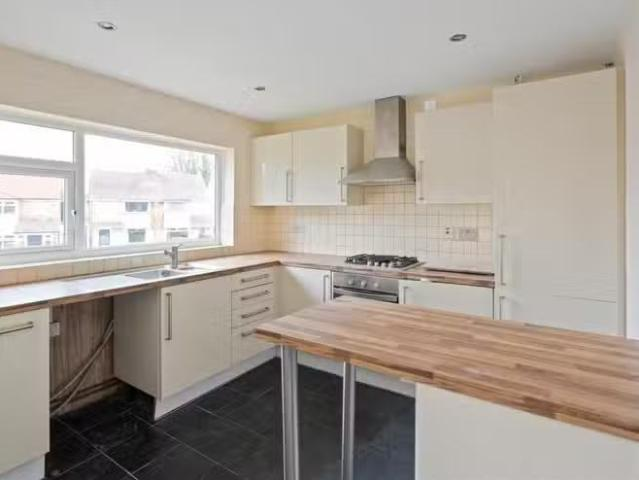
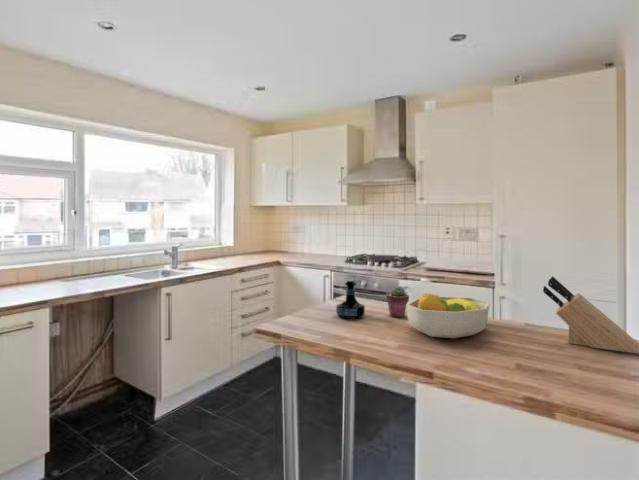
+ fruit bowl (448, 310)
+ tequila bottle (350, 298)
+ knife block (589, 311)
+ potted succulent (397, 300)
